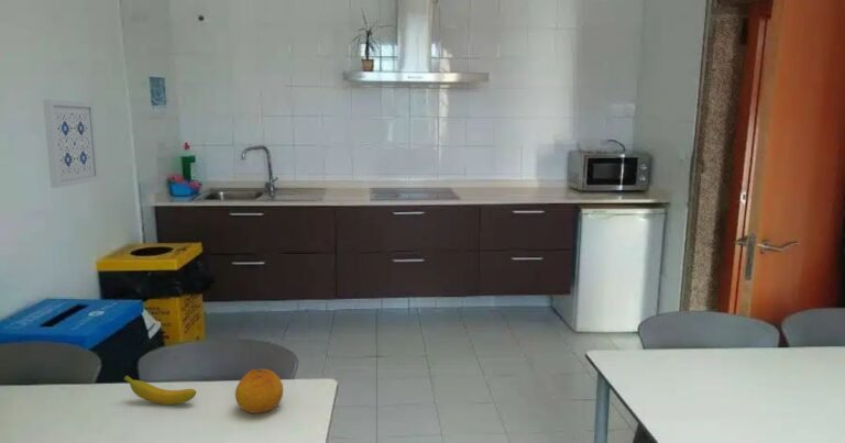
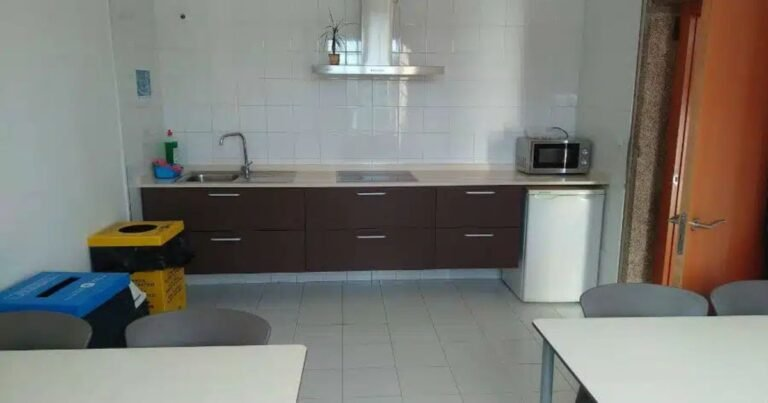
- fruit (259, 388)
- banana (160, 390)
- wall art (73, 143)
